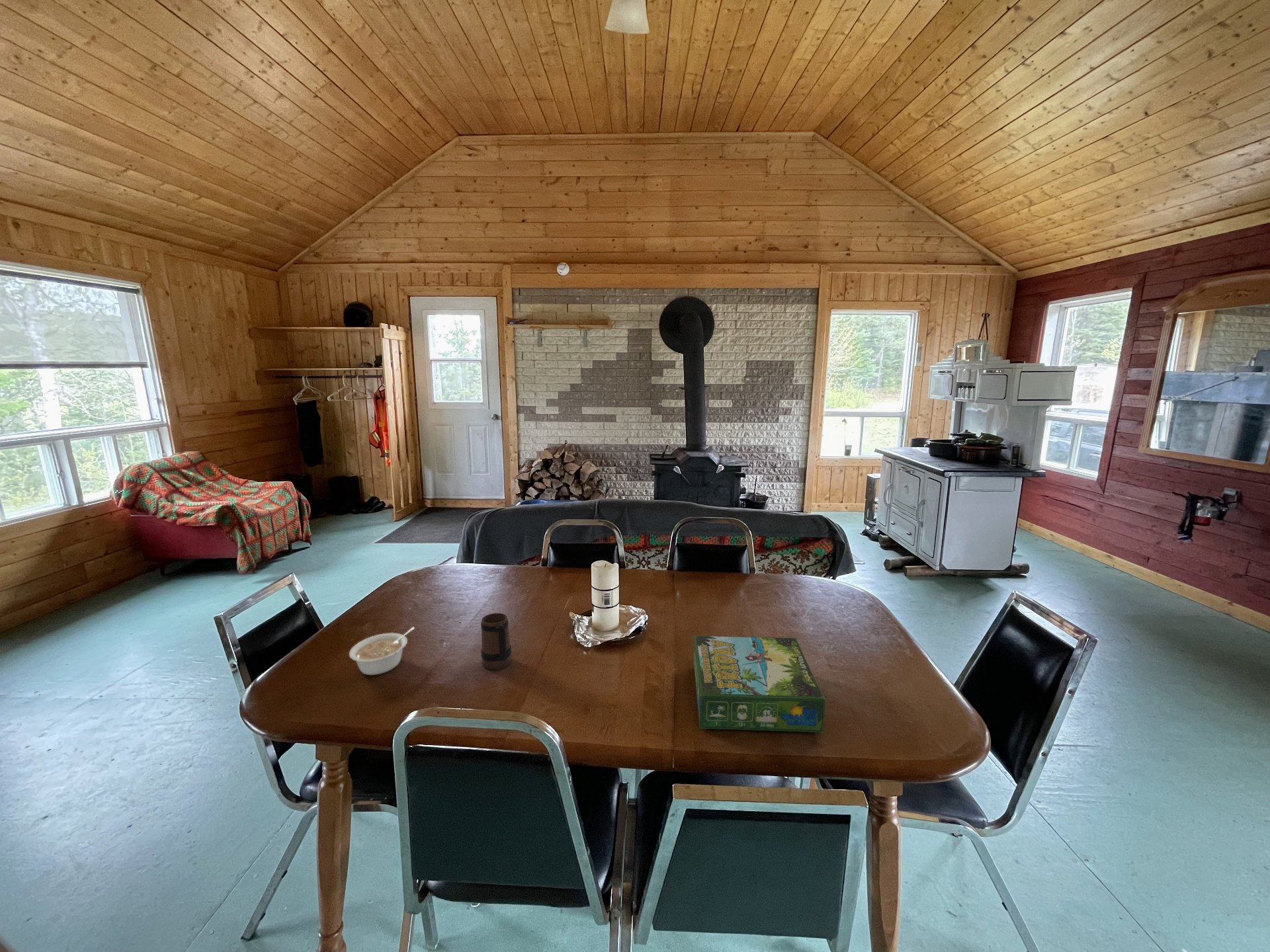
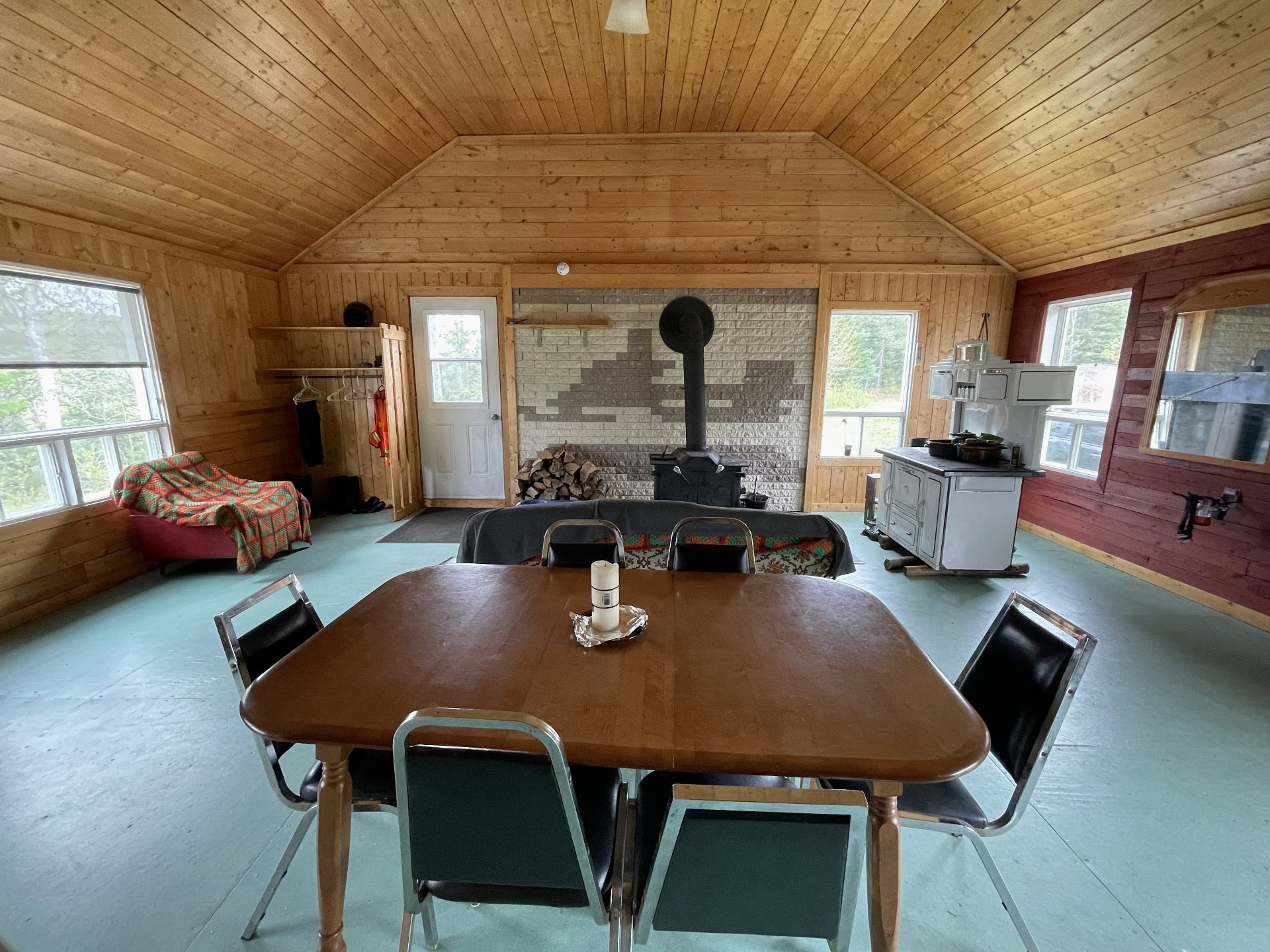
- mug (497, 643)
- legume (380, 653)
- board game (752, 679)
